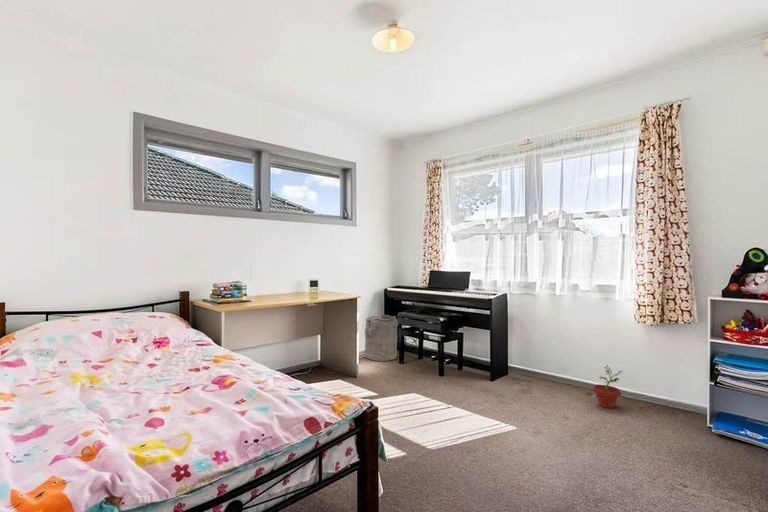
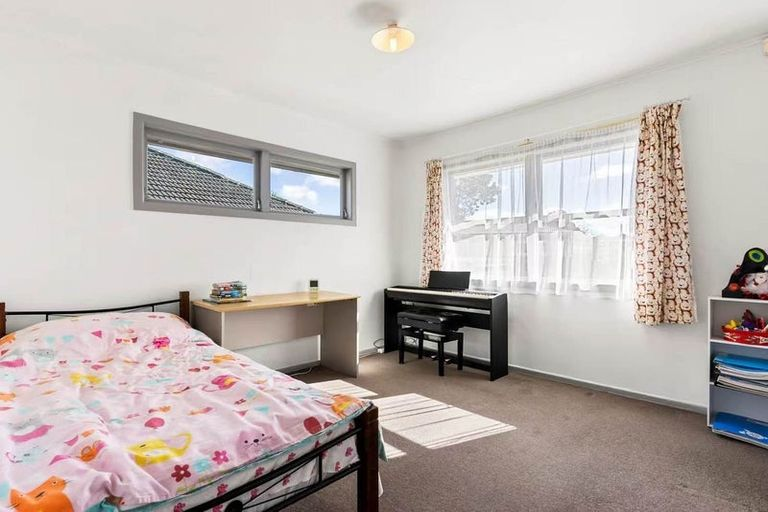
- potted plant (607, 386)
- laundry hamper (379, 335)
